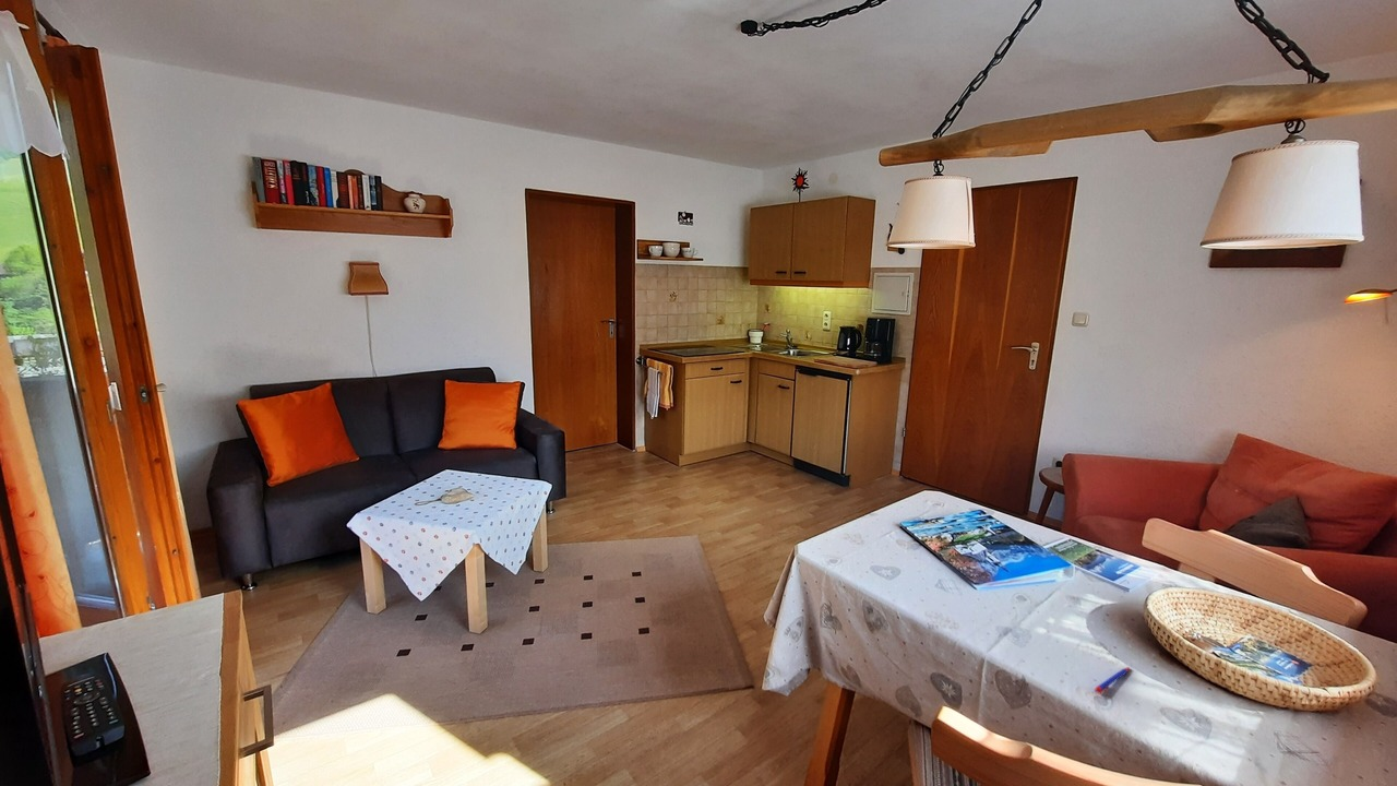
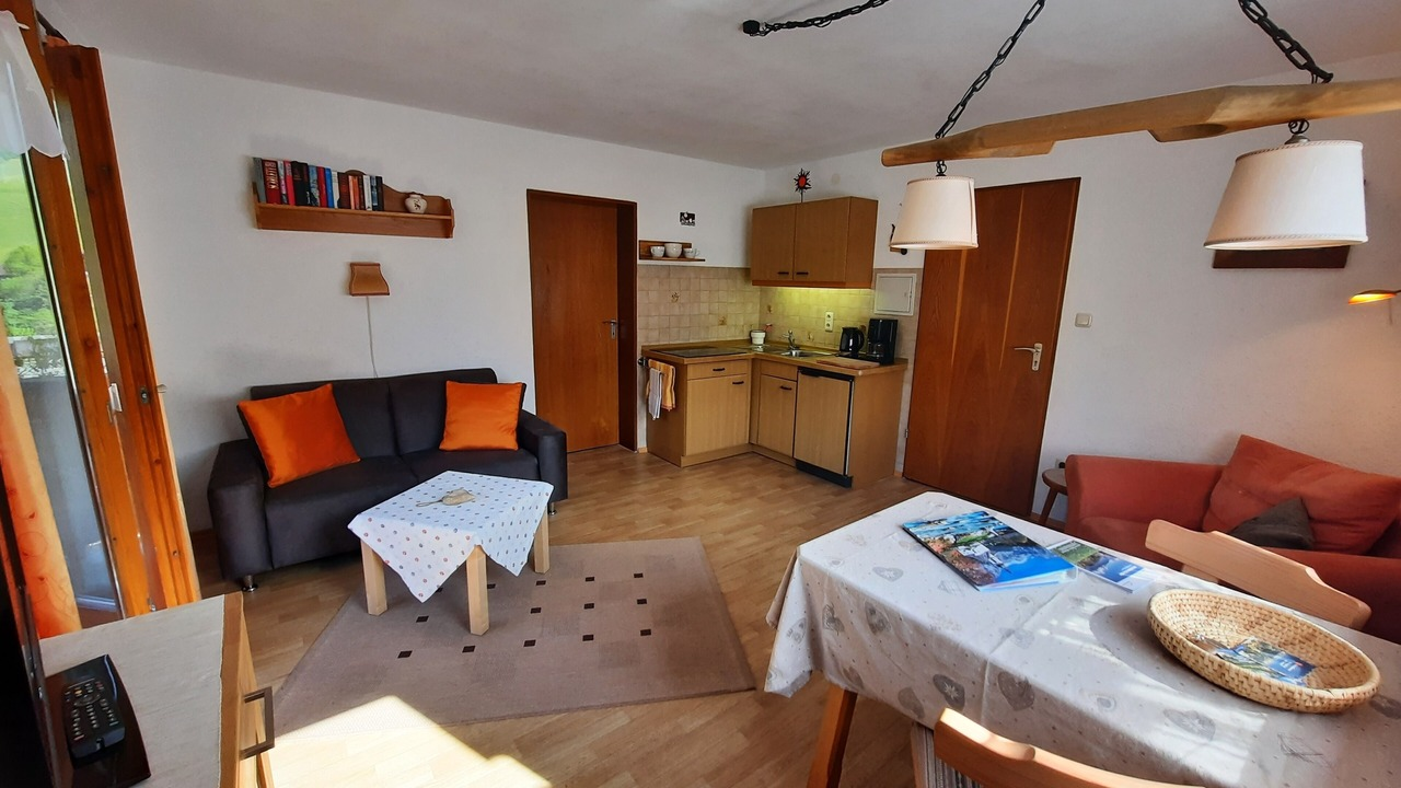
- pen (1113, 678)
